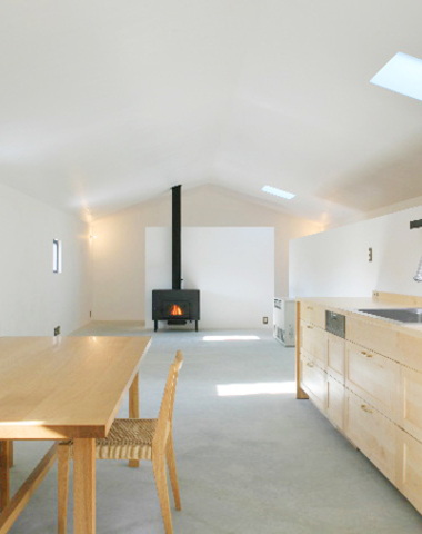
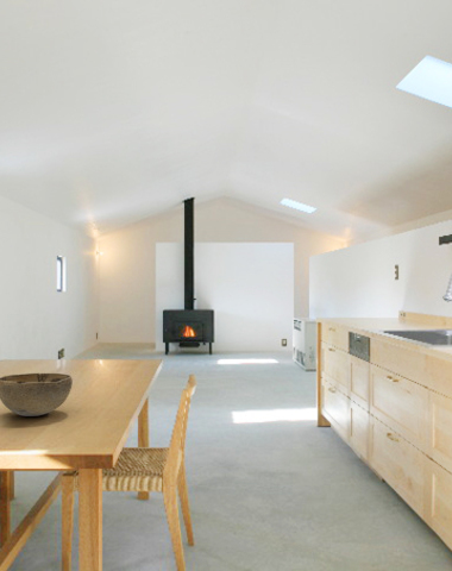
+ decorative bowl (33, 395)
